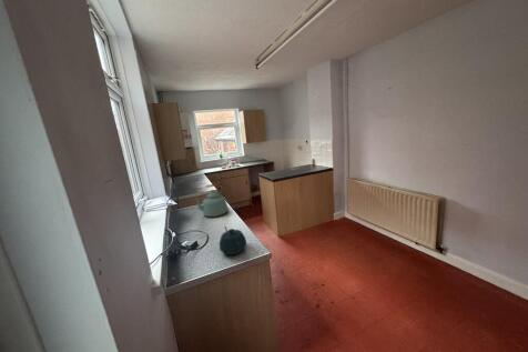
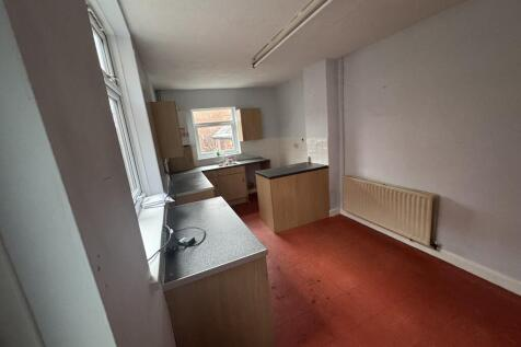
- teapot (232, 239)
- kettle (211, 199)
